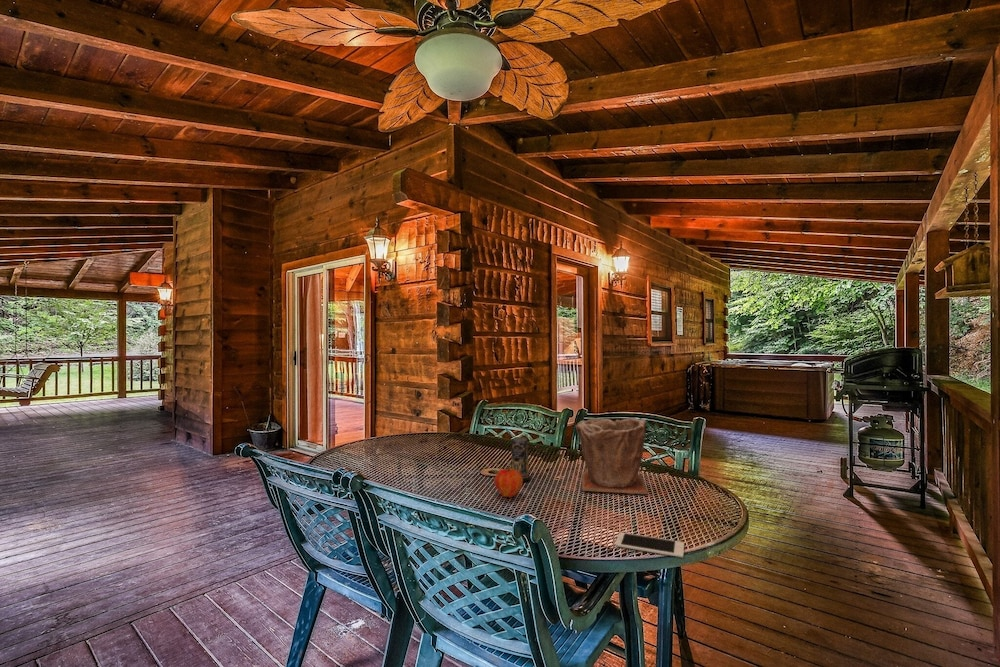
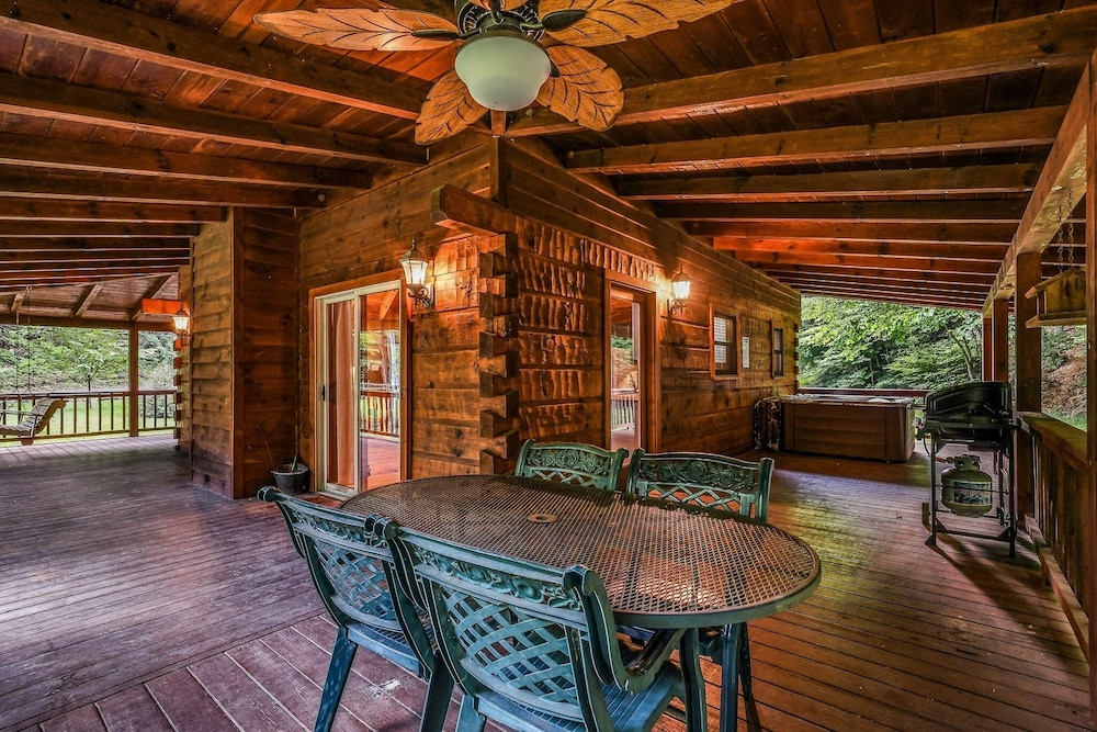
- cell phone (649, 544)
- fruit (508, 481)
- plant pot (612, 451)
- candle (519, 458)
